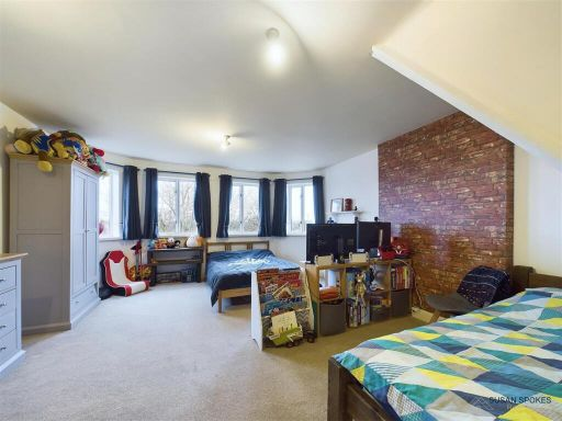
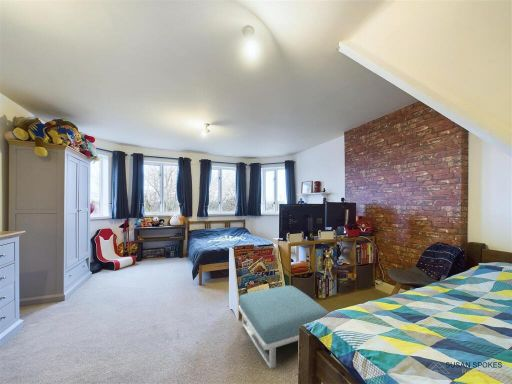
+ footstool (281, 317)
